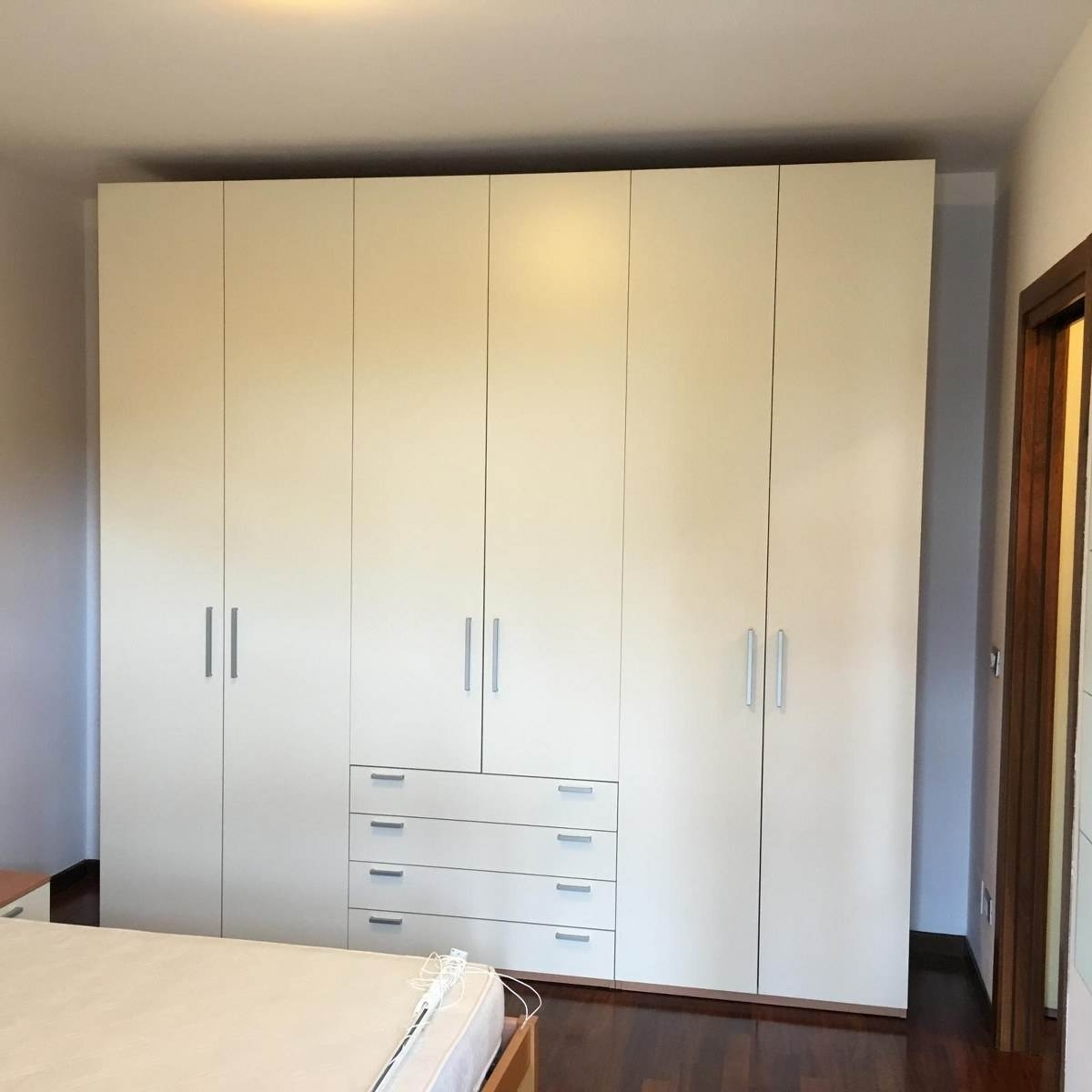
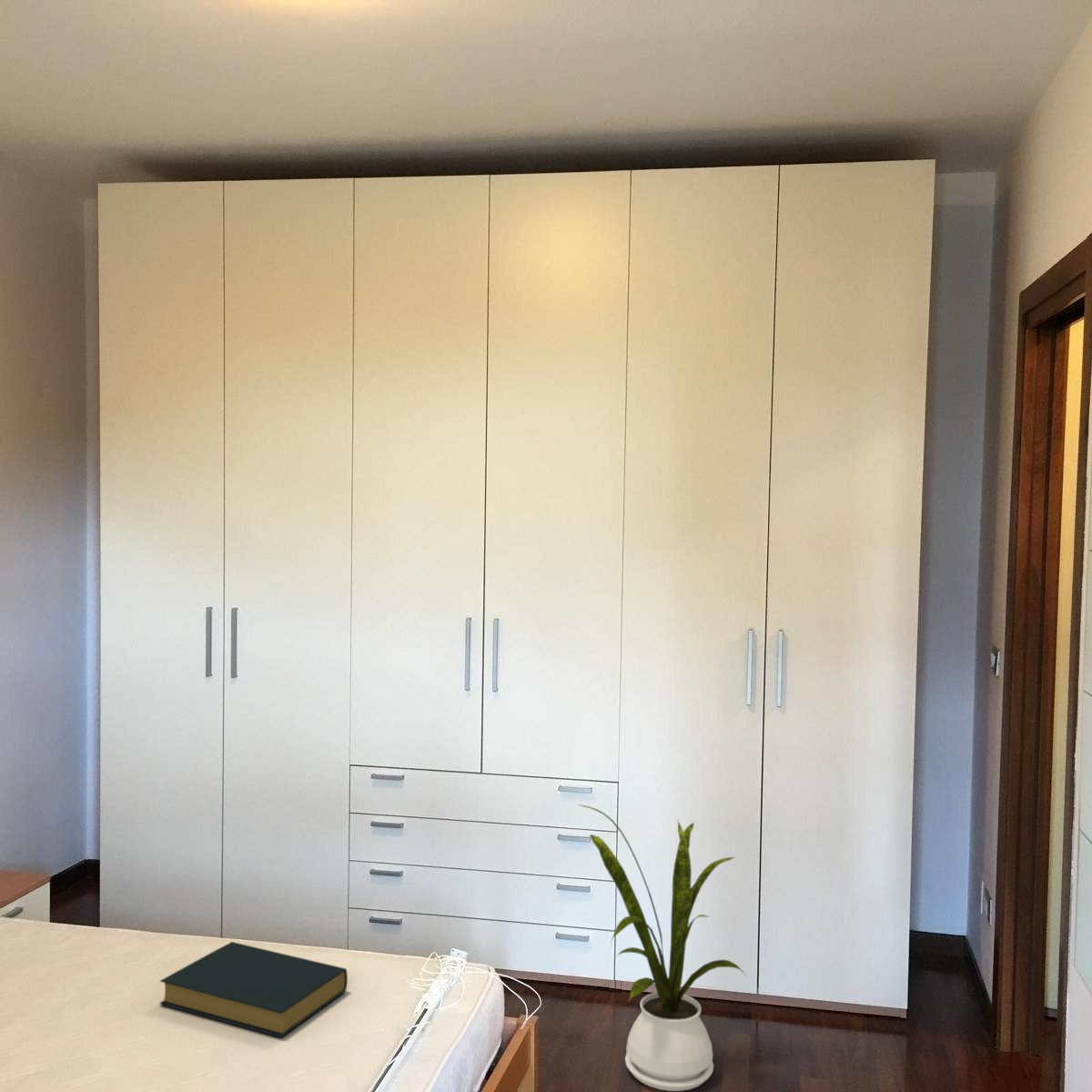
+ house plant (661, 936)
+ hardback book (255, 985)
